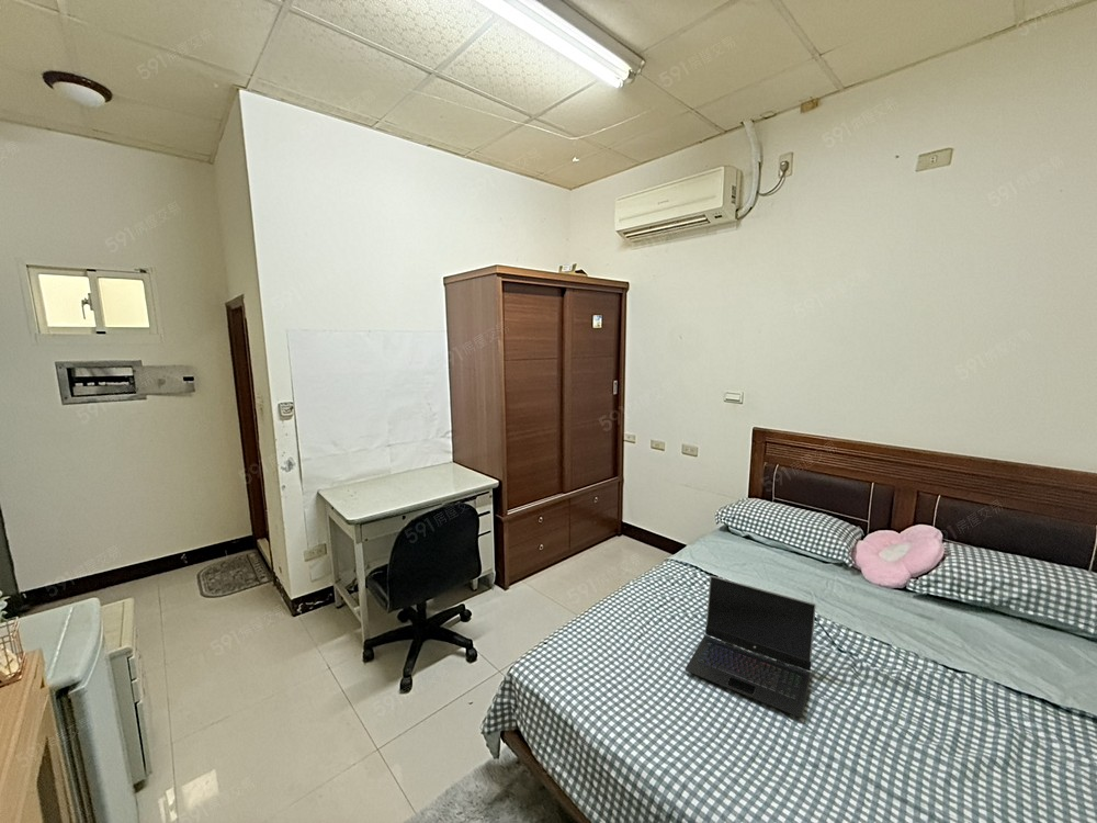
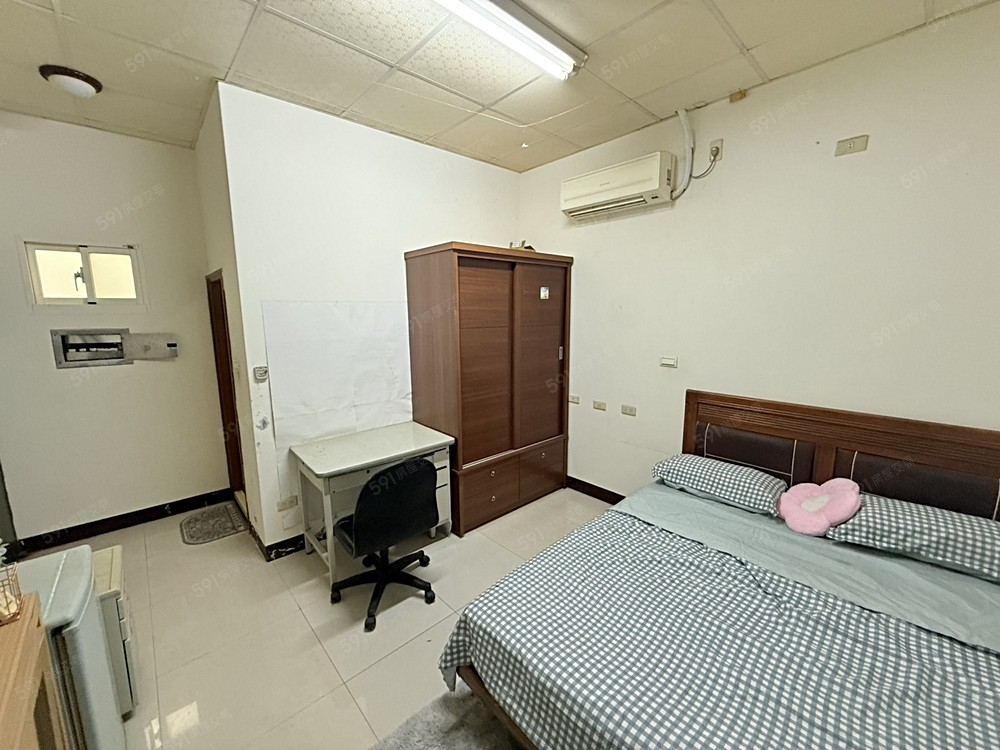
- laptop computer (749, 639)
